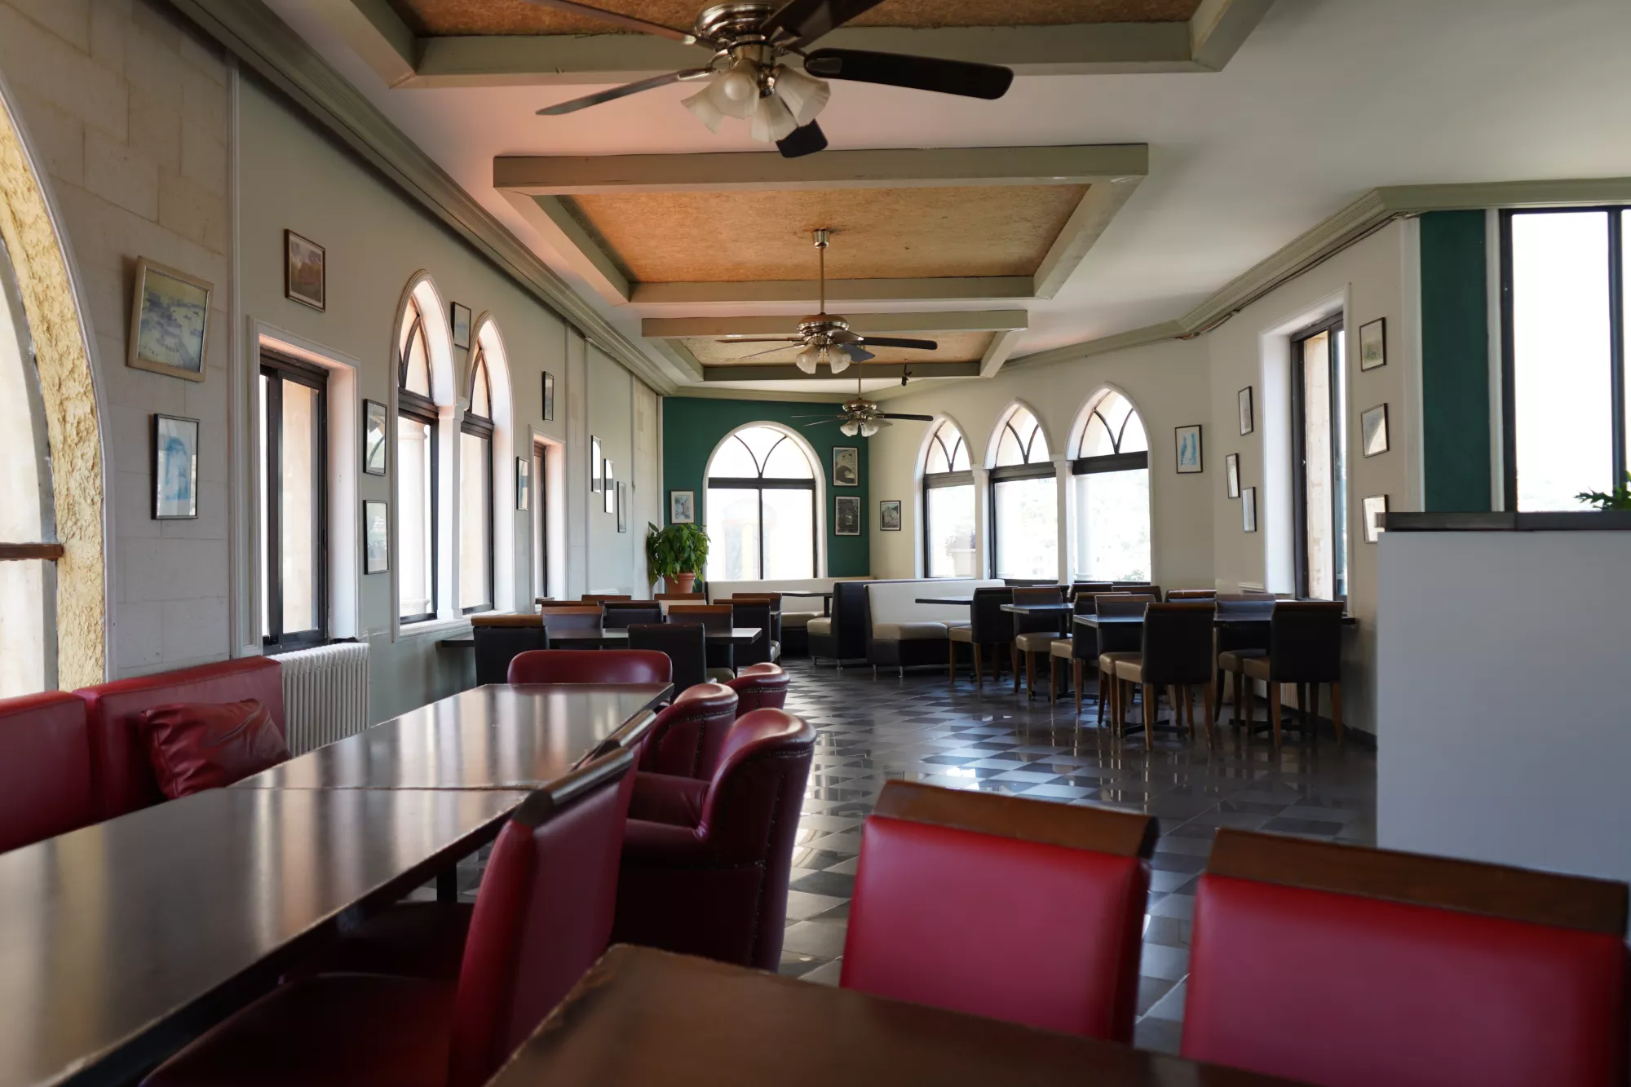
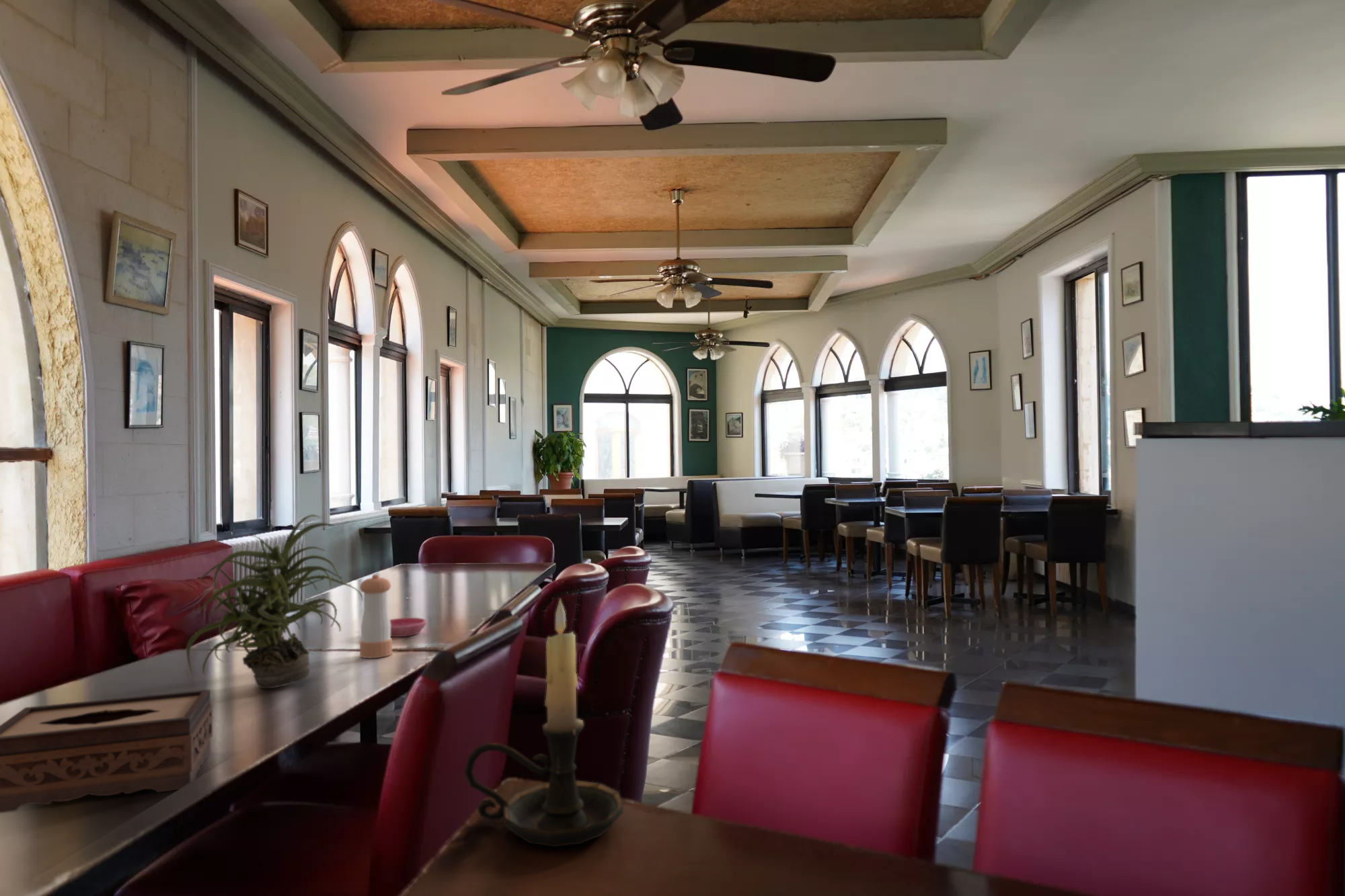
+ potted plant (280, 602)
+ candle holder (547, 710)
+ saucer (402, 627)
+ tissue box (106, 746)
+ pepper shaker (375, 614)
